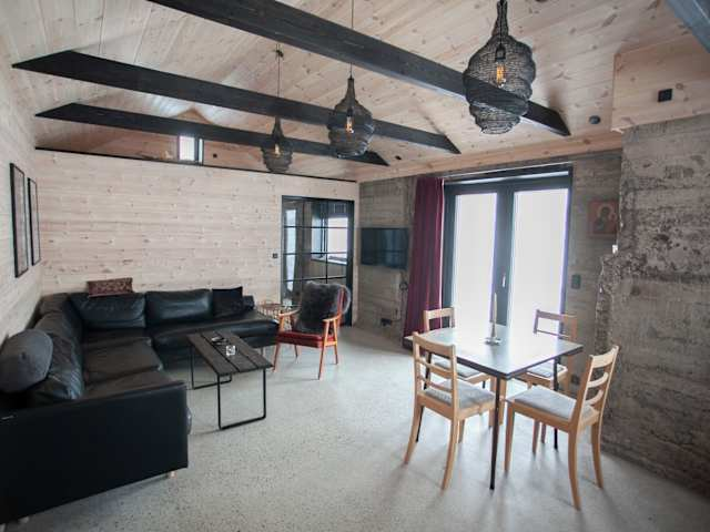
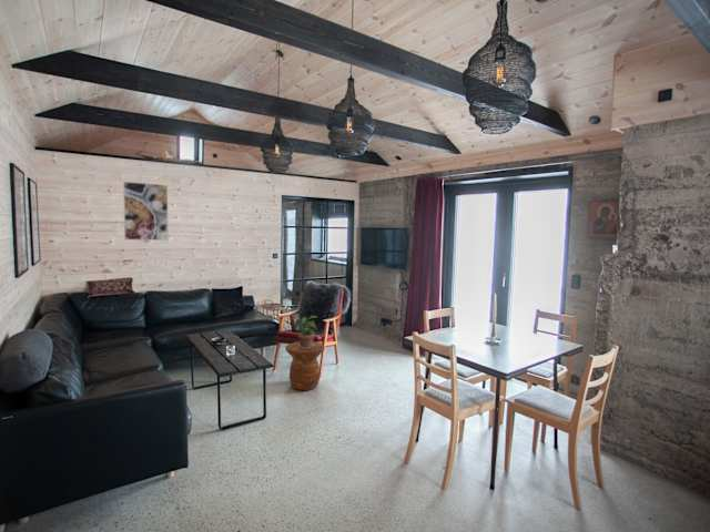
+ potted plant (303, 330)
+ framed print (146, 212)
+ side table (304, 366)
